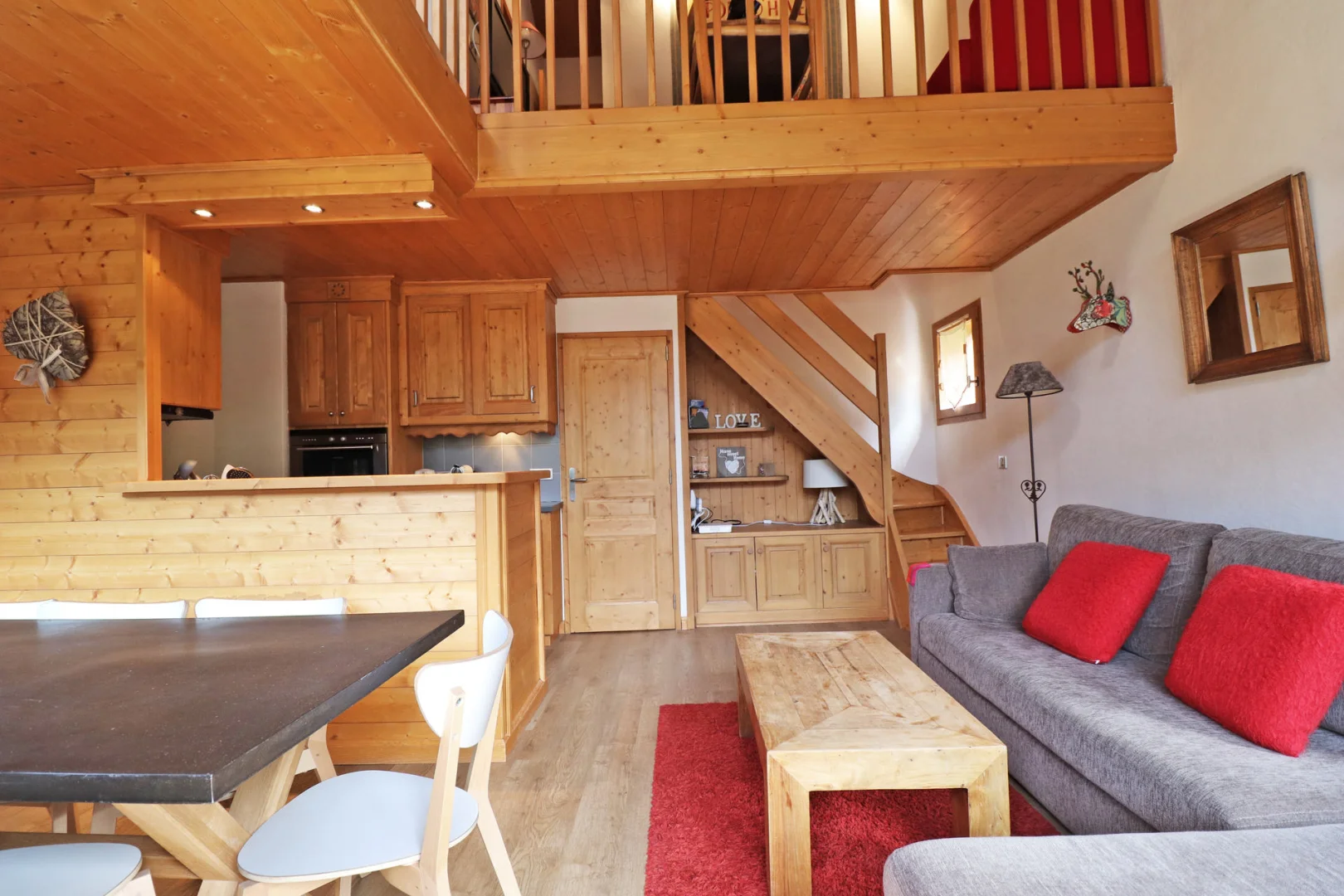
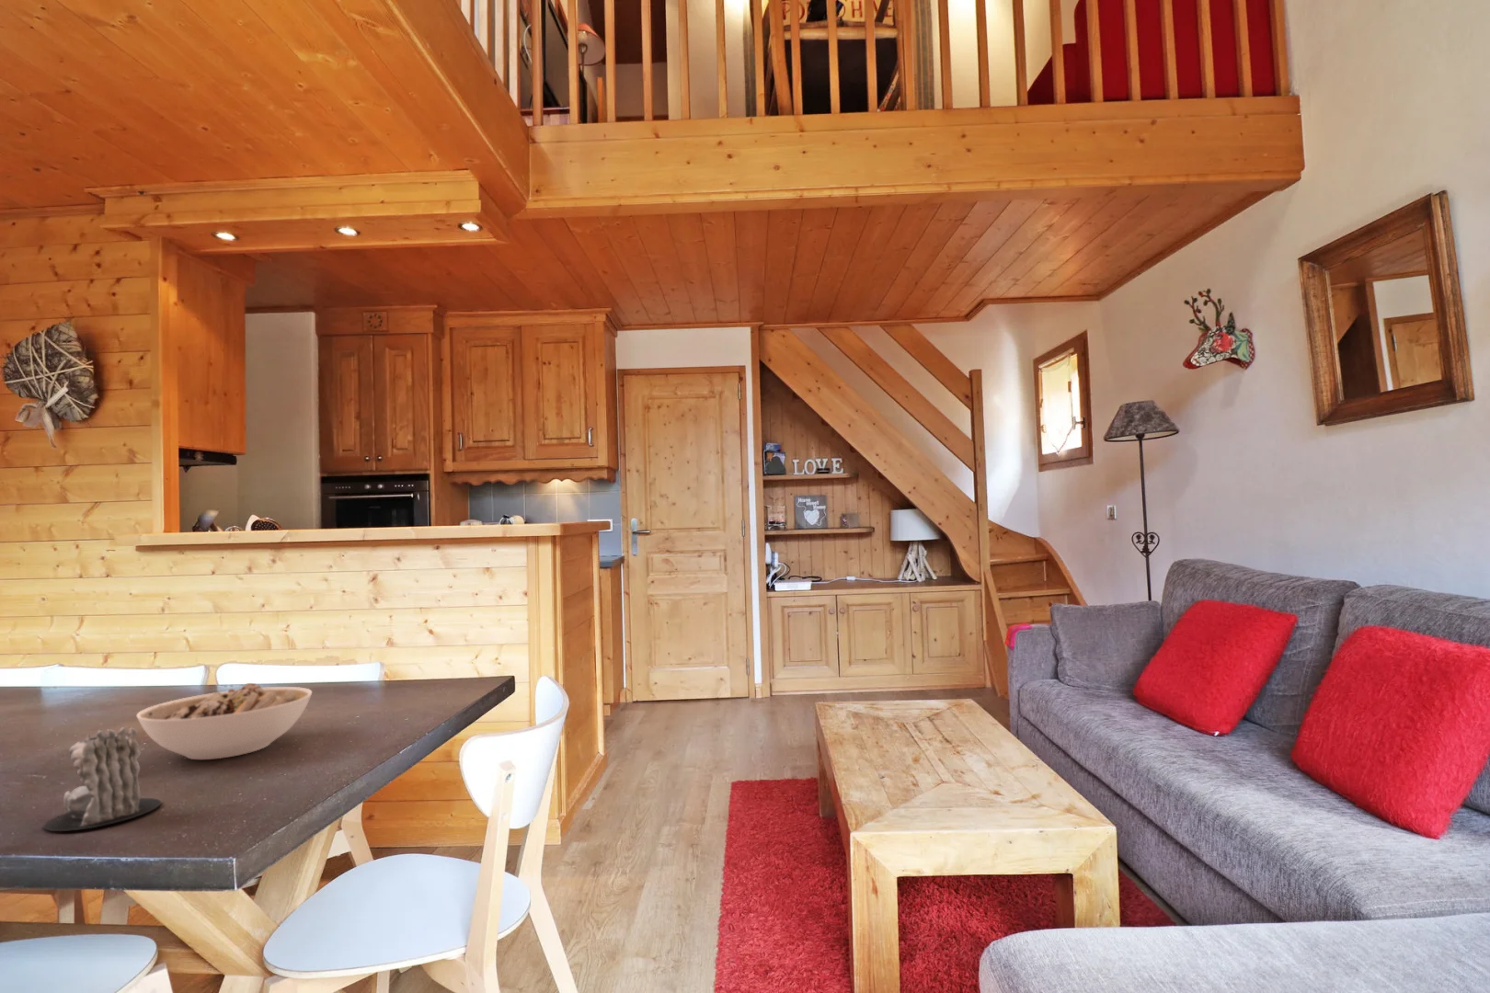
+ candle (104, 769)
+ bowl (229, 718)
